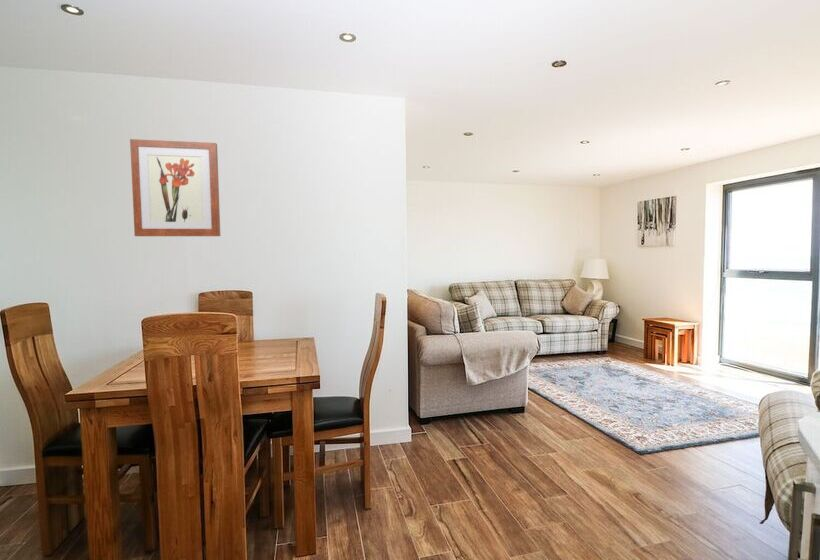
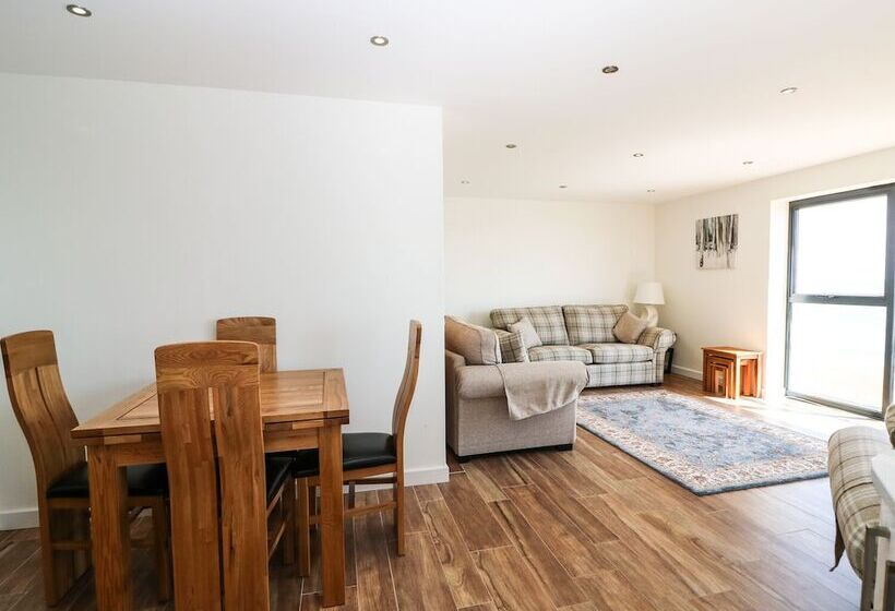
- wall art (176, 189)
